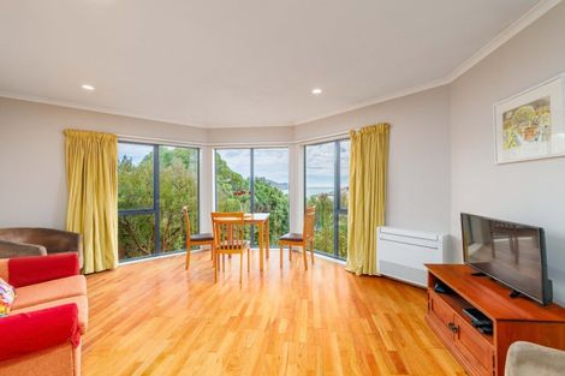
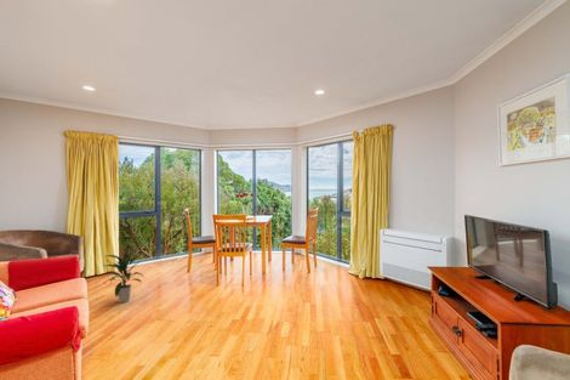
+ indoor plant (124, 274)
